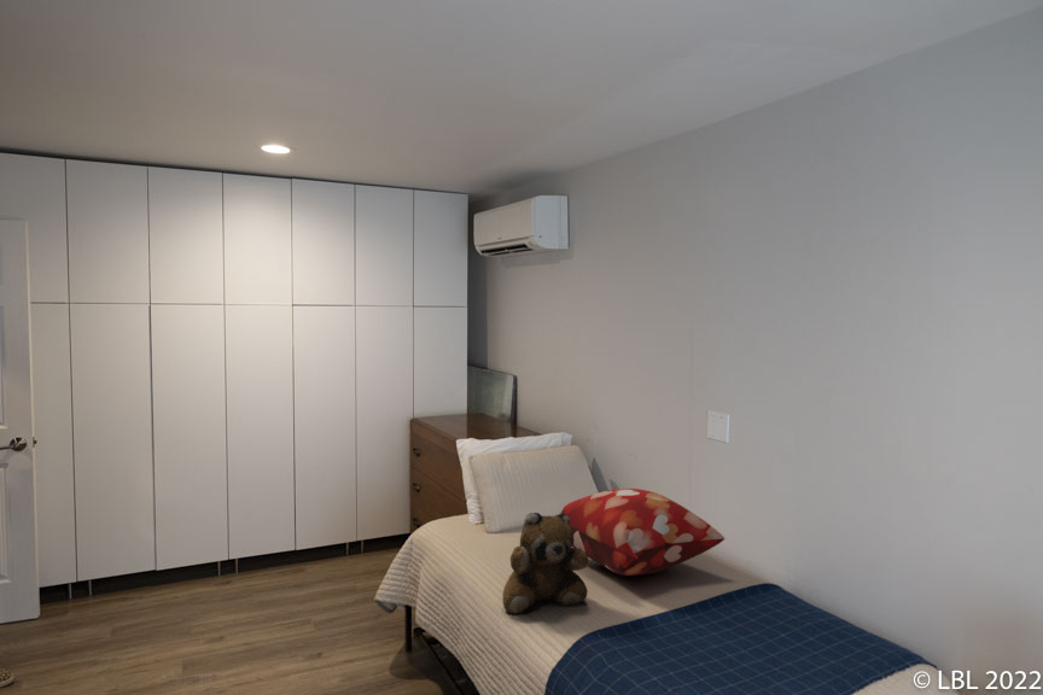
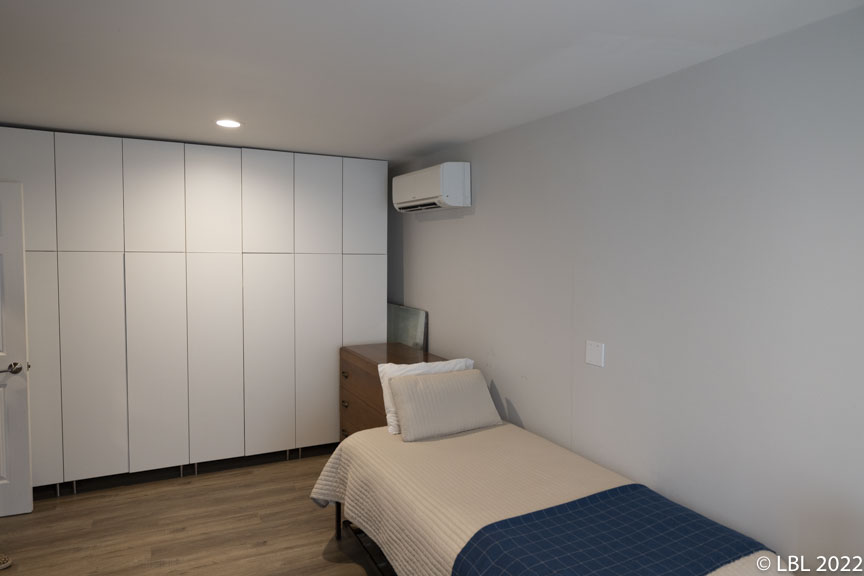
- decorative pillow (636, 528)
- teddy bear (531, 551)
